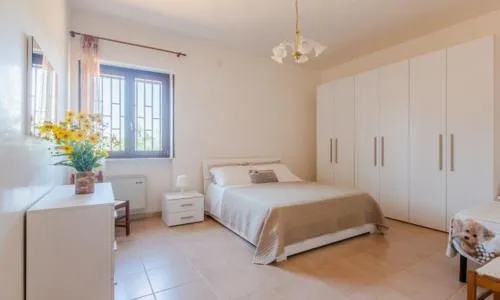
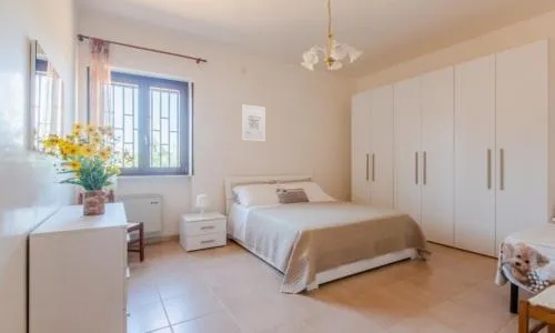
+ wall art (253, 123)
